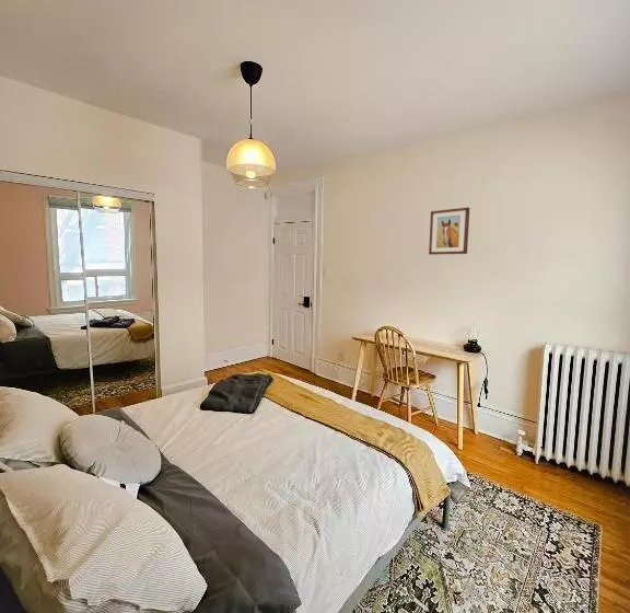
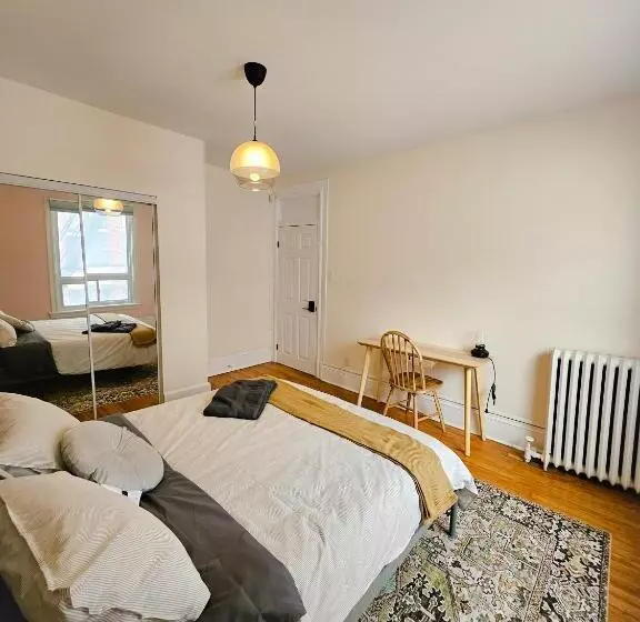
- wall art (448, 231)
